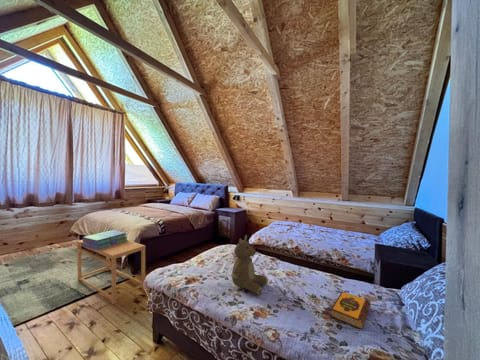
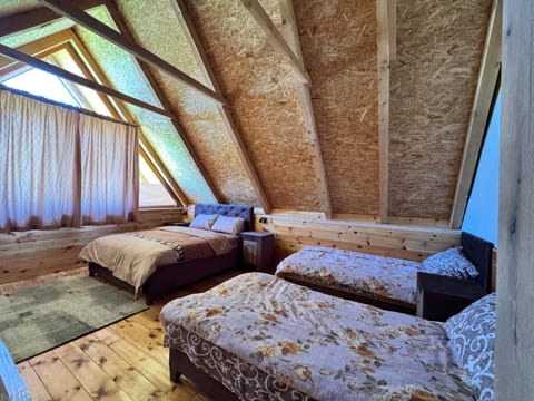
- hardback book (351, 308)
- teddy bear (249, 262)
- side table (110, 263)
- stack of books (105, 238)
